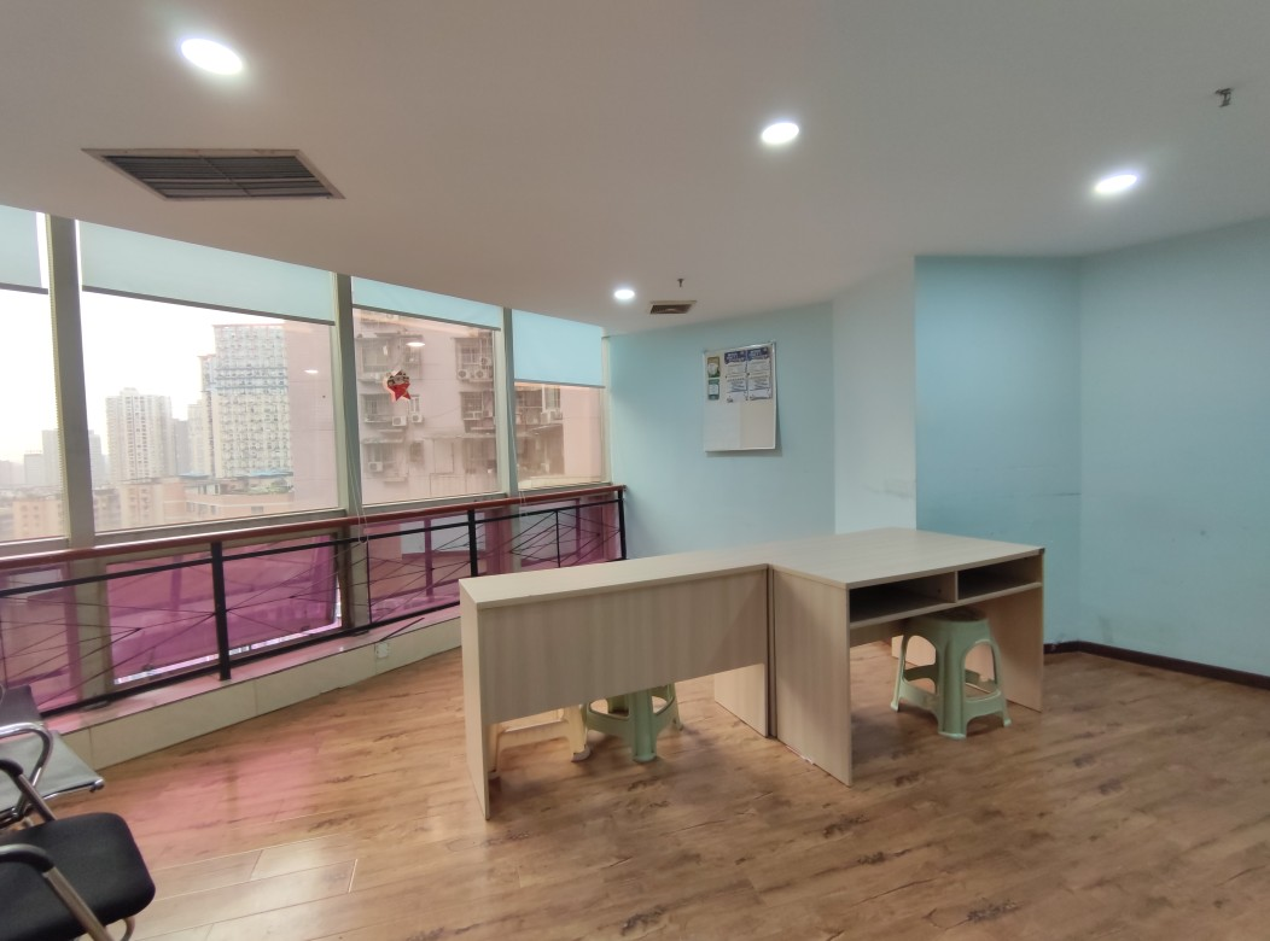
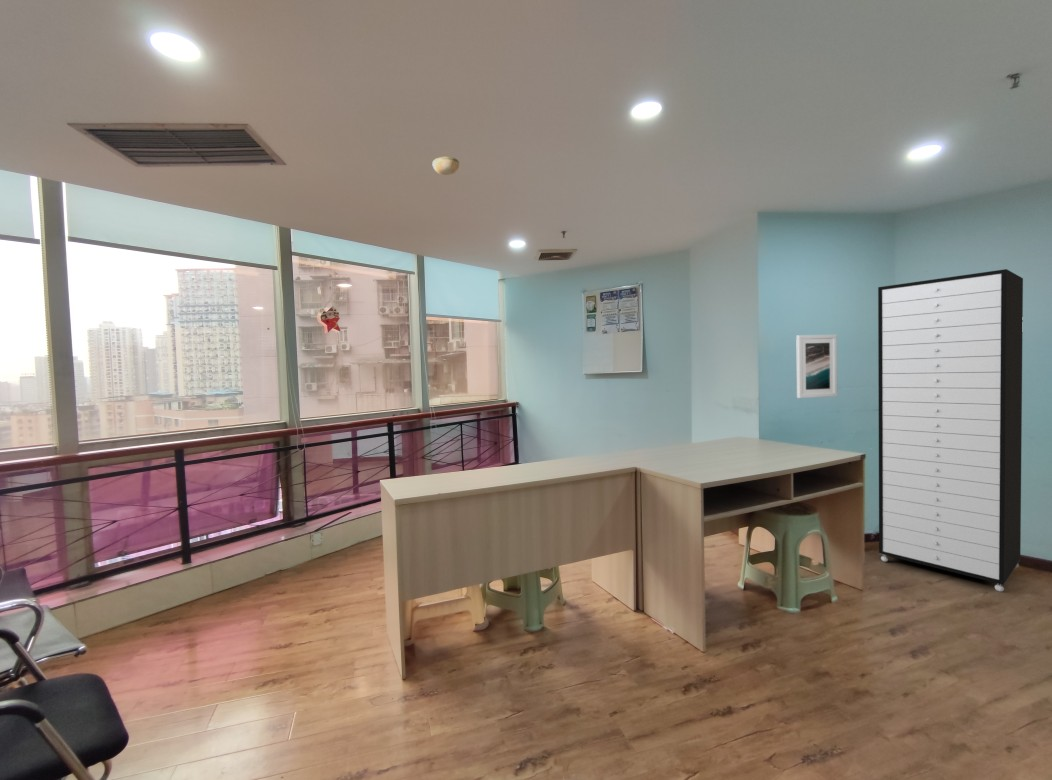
+ smoke detector (446, 165)
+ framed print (817, 366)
+ storage cabinet (948, 425)
